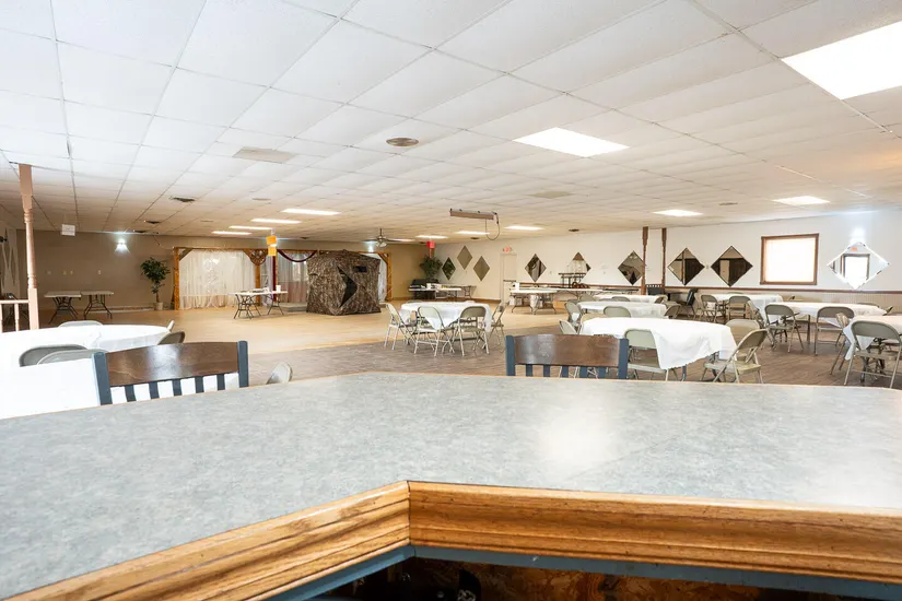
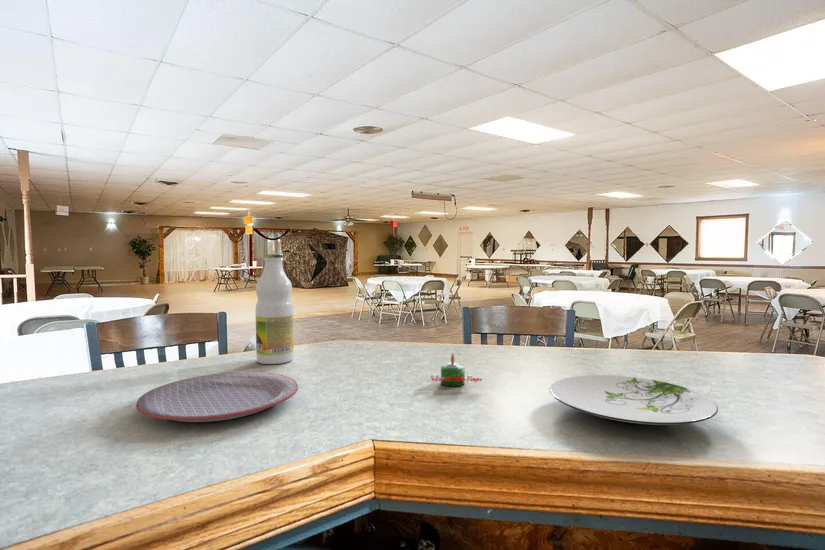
+ plate (627, 404)
+ candle (451, 370)
+ bottle (274, 307)
+ plate (222, 396)
